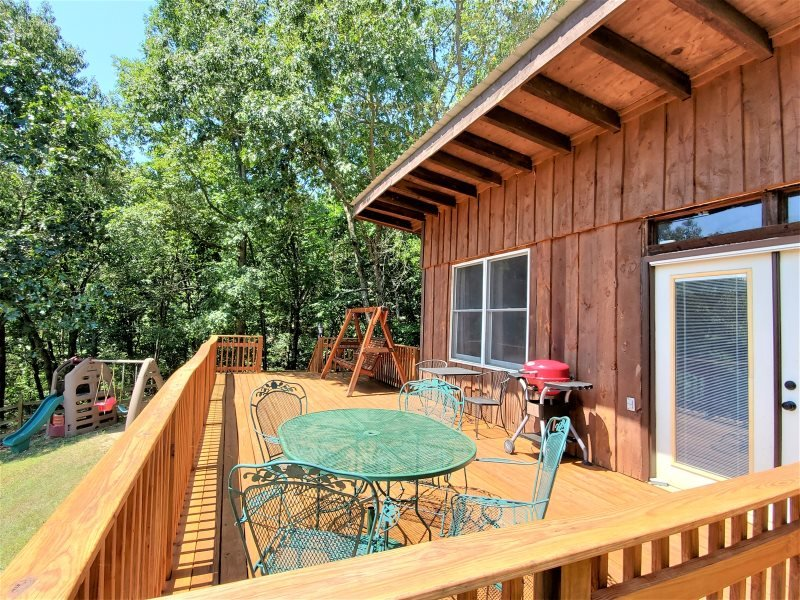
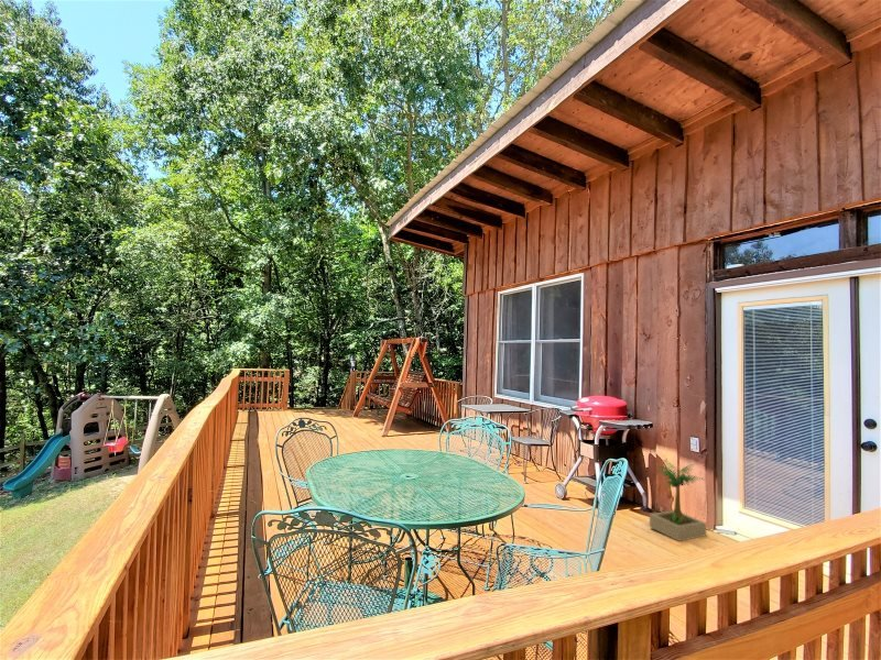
+ potted plant (678, 498)
